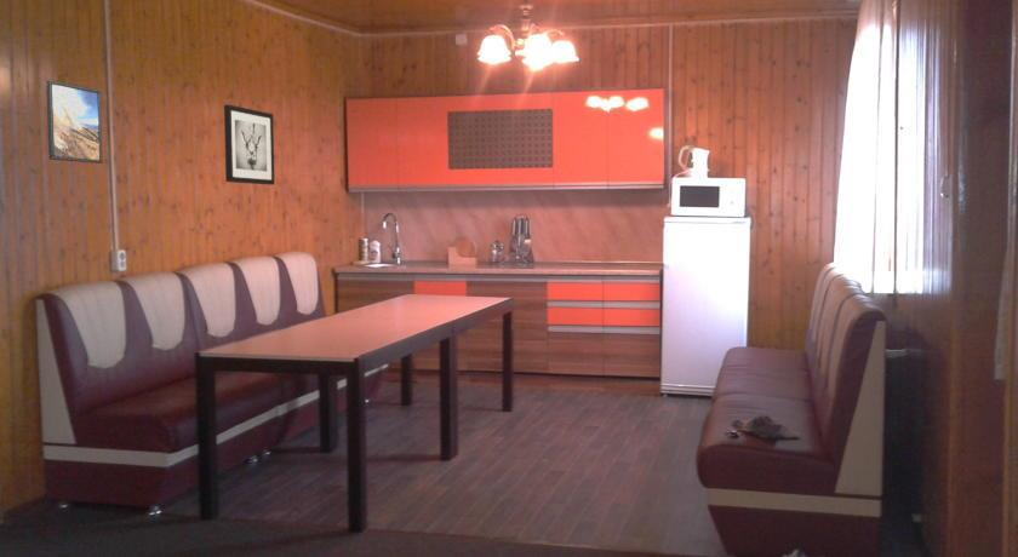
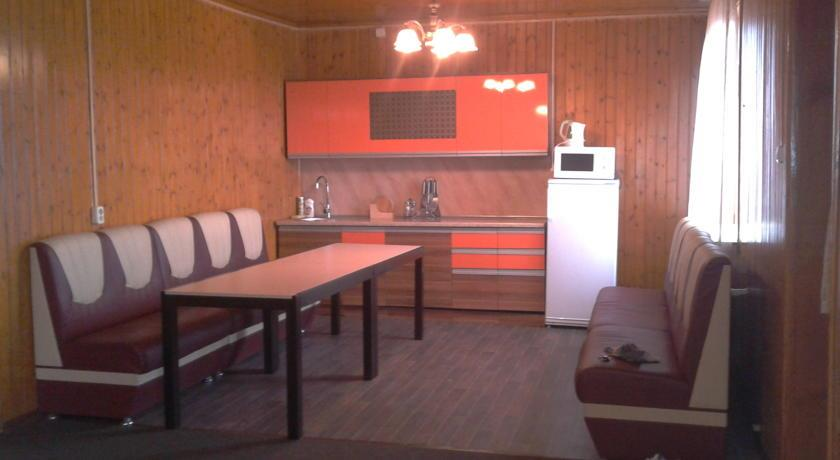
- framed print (75, 124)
- wall art (250, 147)
